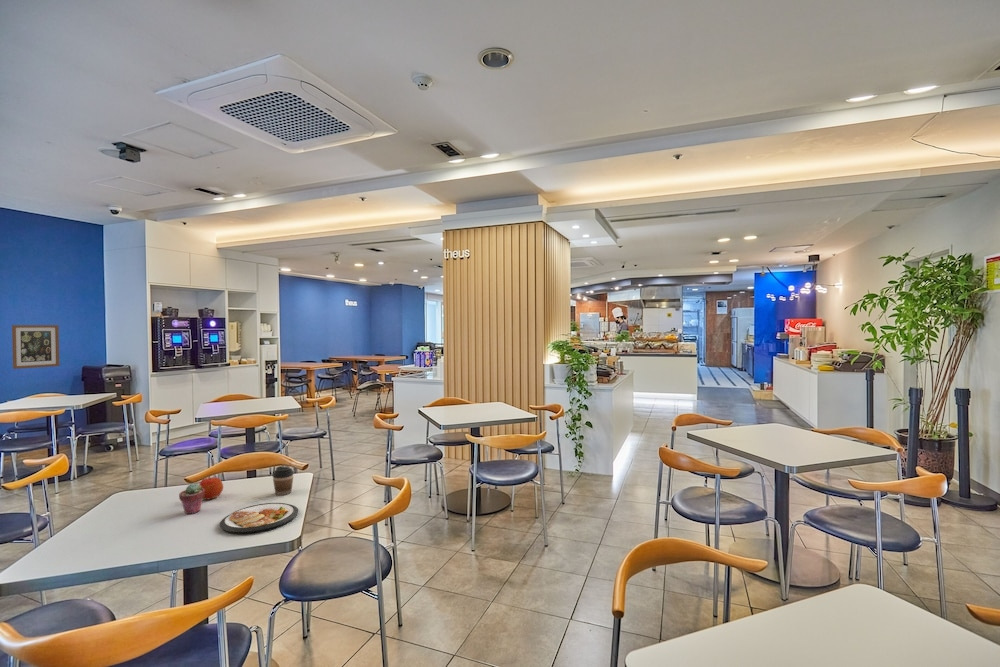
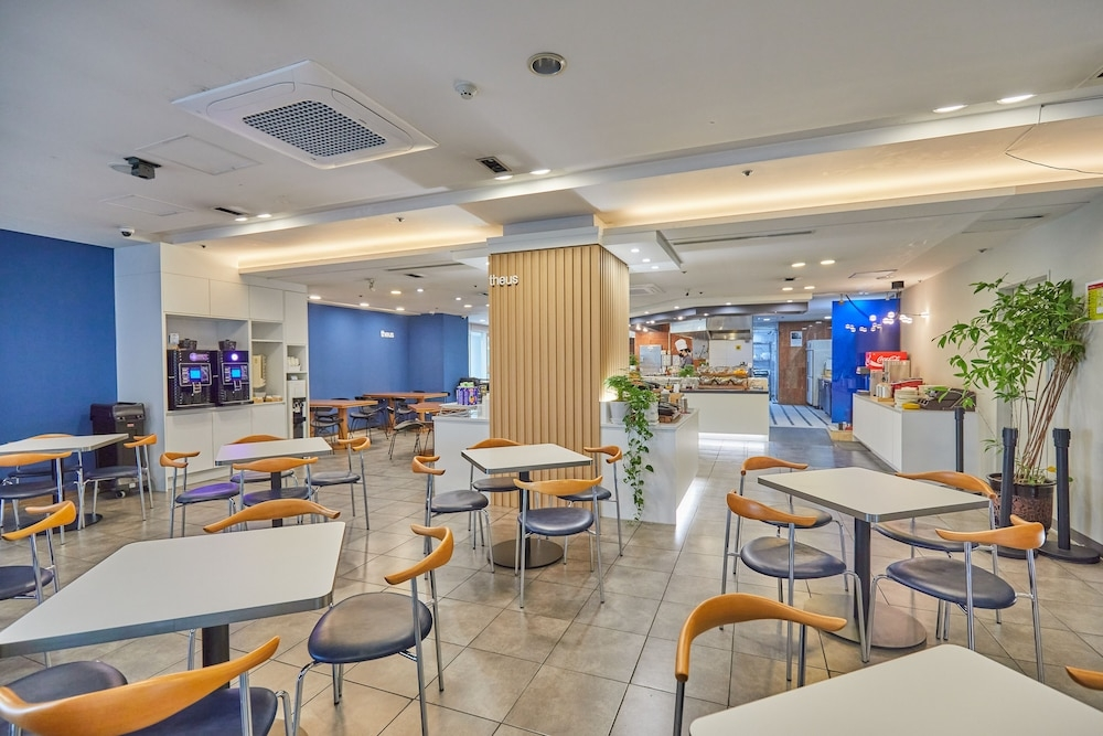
- wall art (36, 346)
- dish (260, 515)
- coffee cup (283, 479)
- apple (210, 486)
- potted succulent (192, 497)
